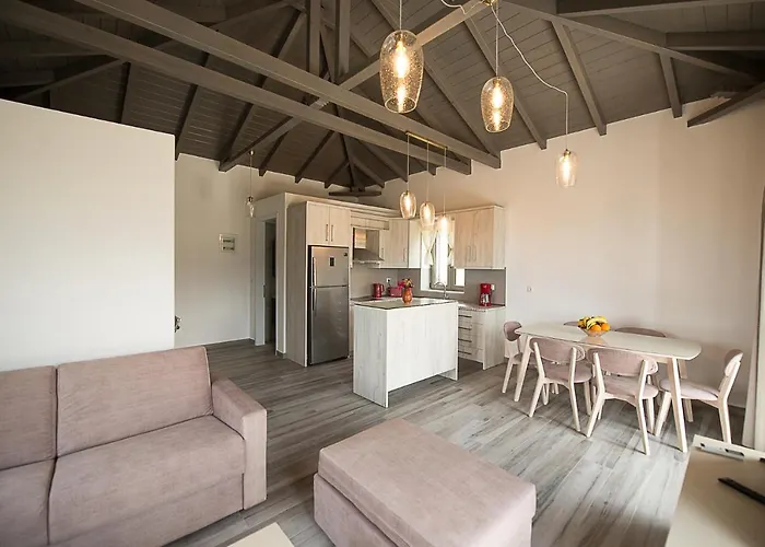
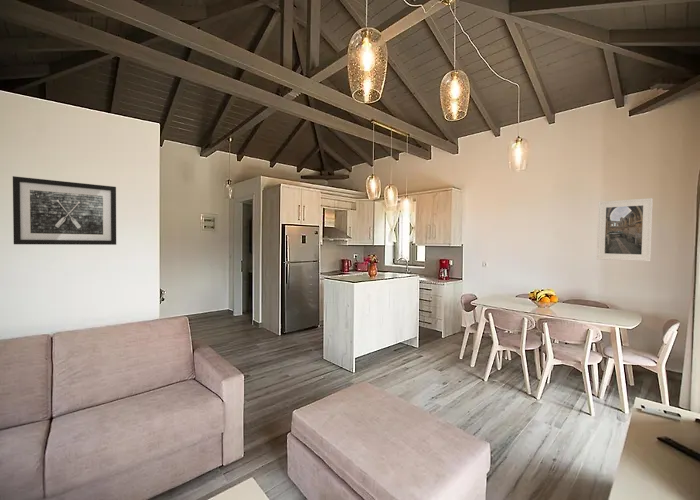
+ wall art (68, 213)
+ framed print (623, 230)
